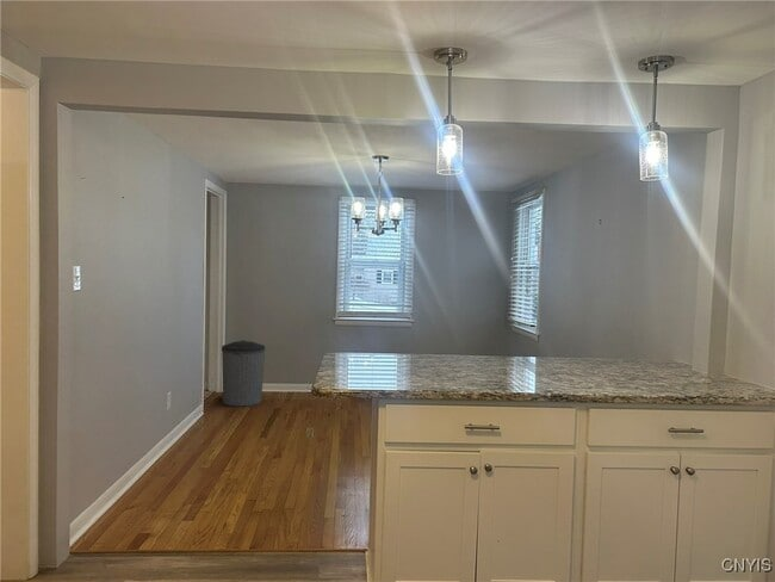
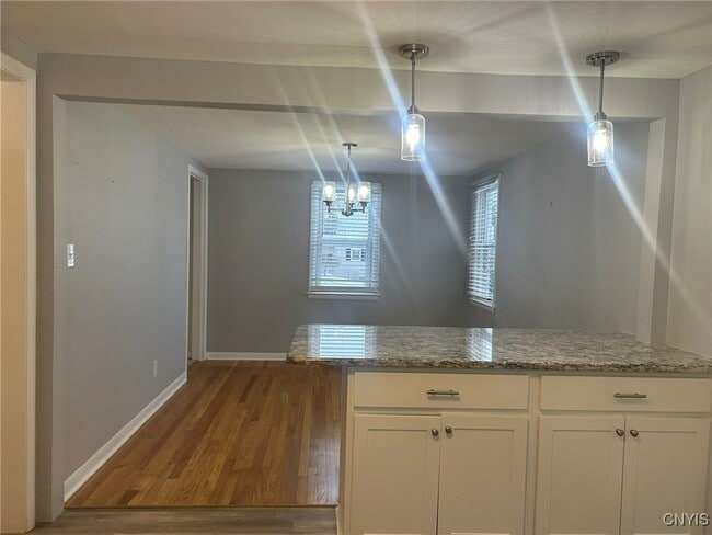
- trash can (242, 370)
